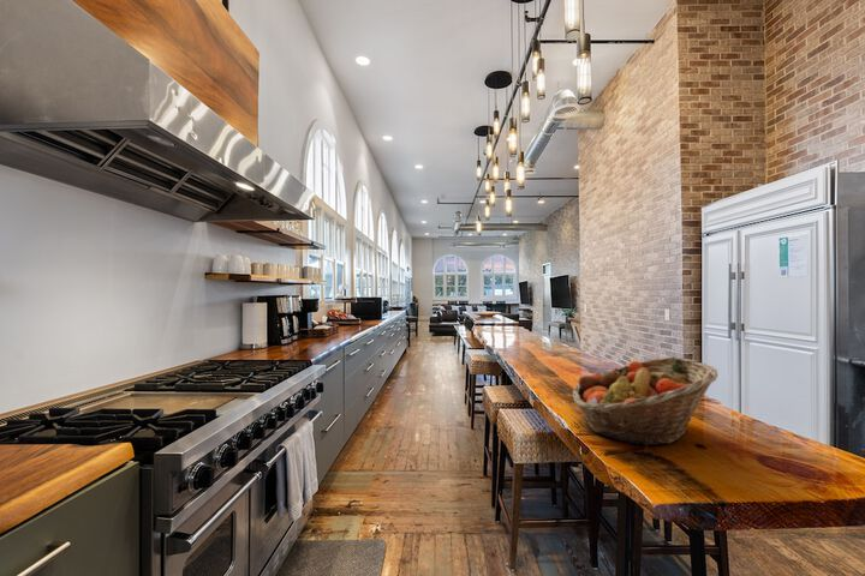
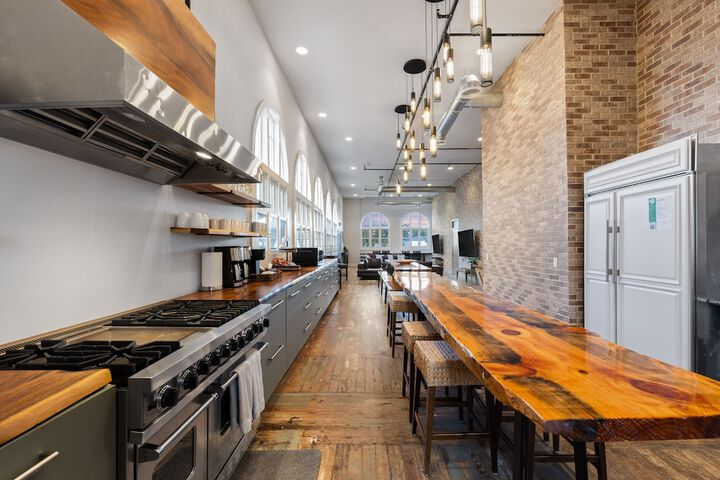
- fruit basket (638, 392)
